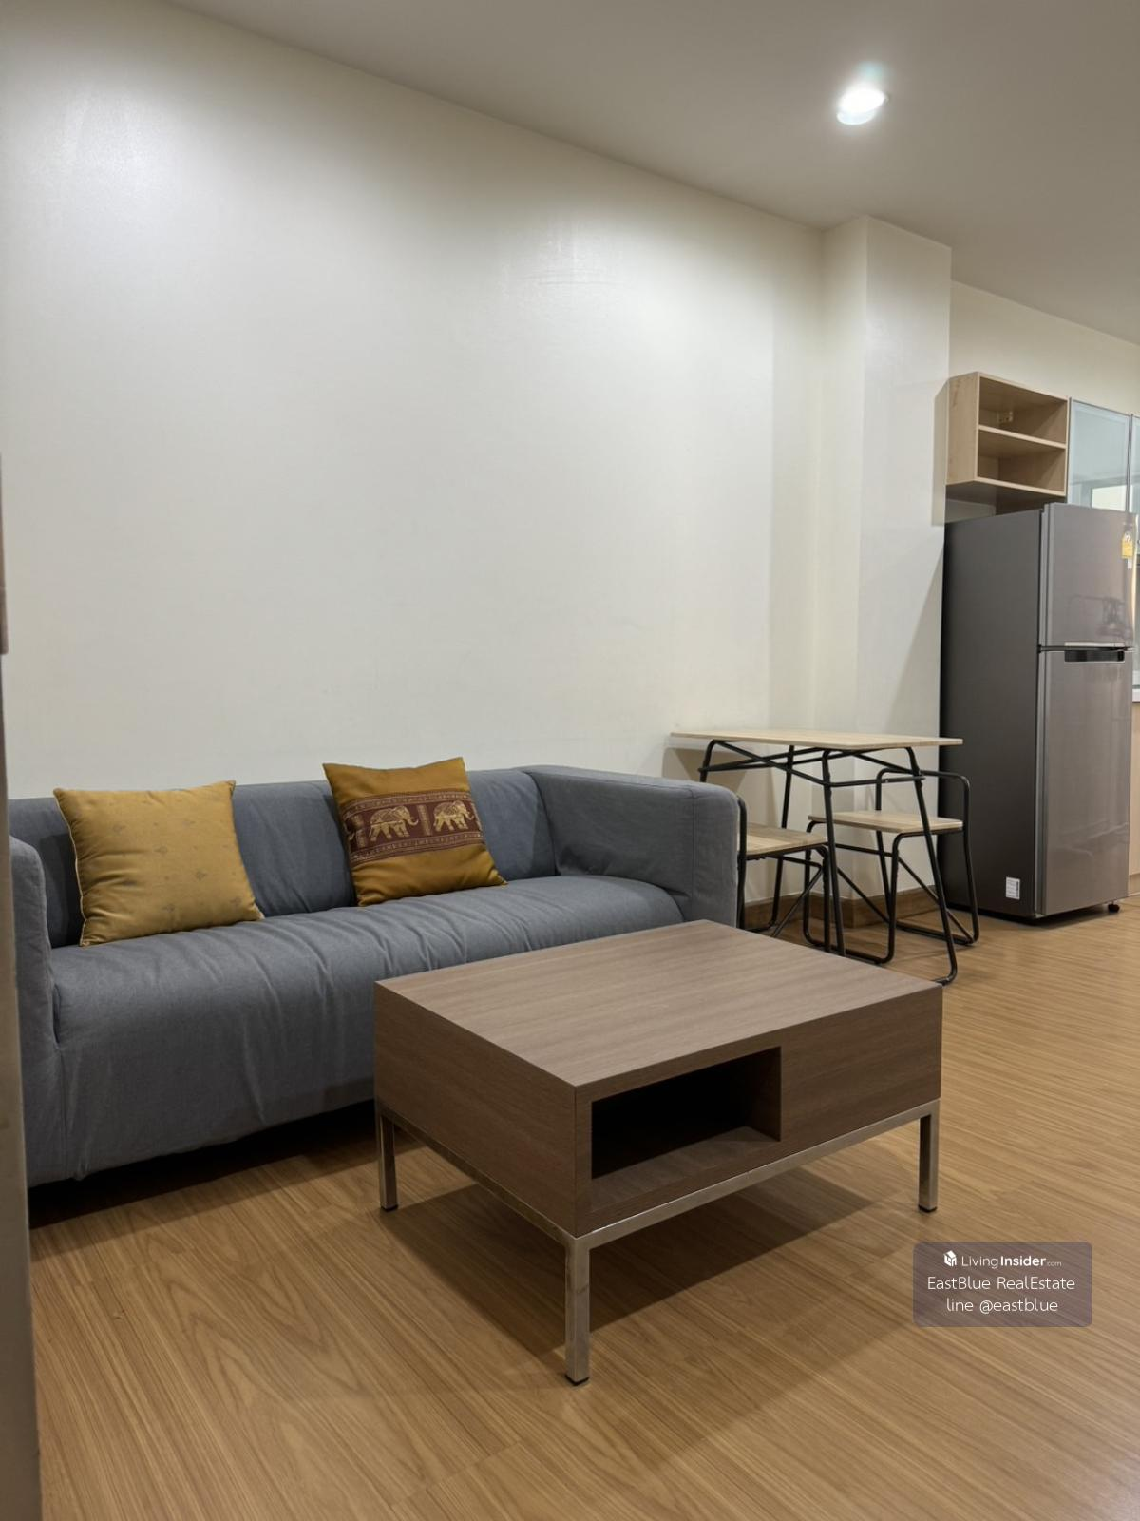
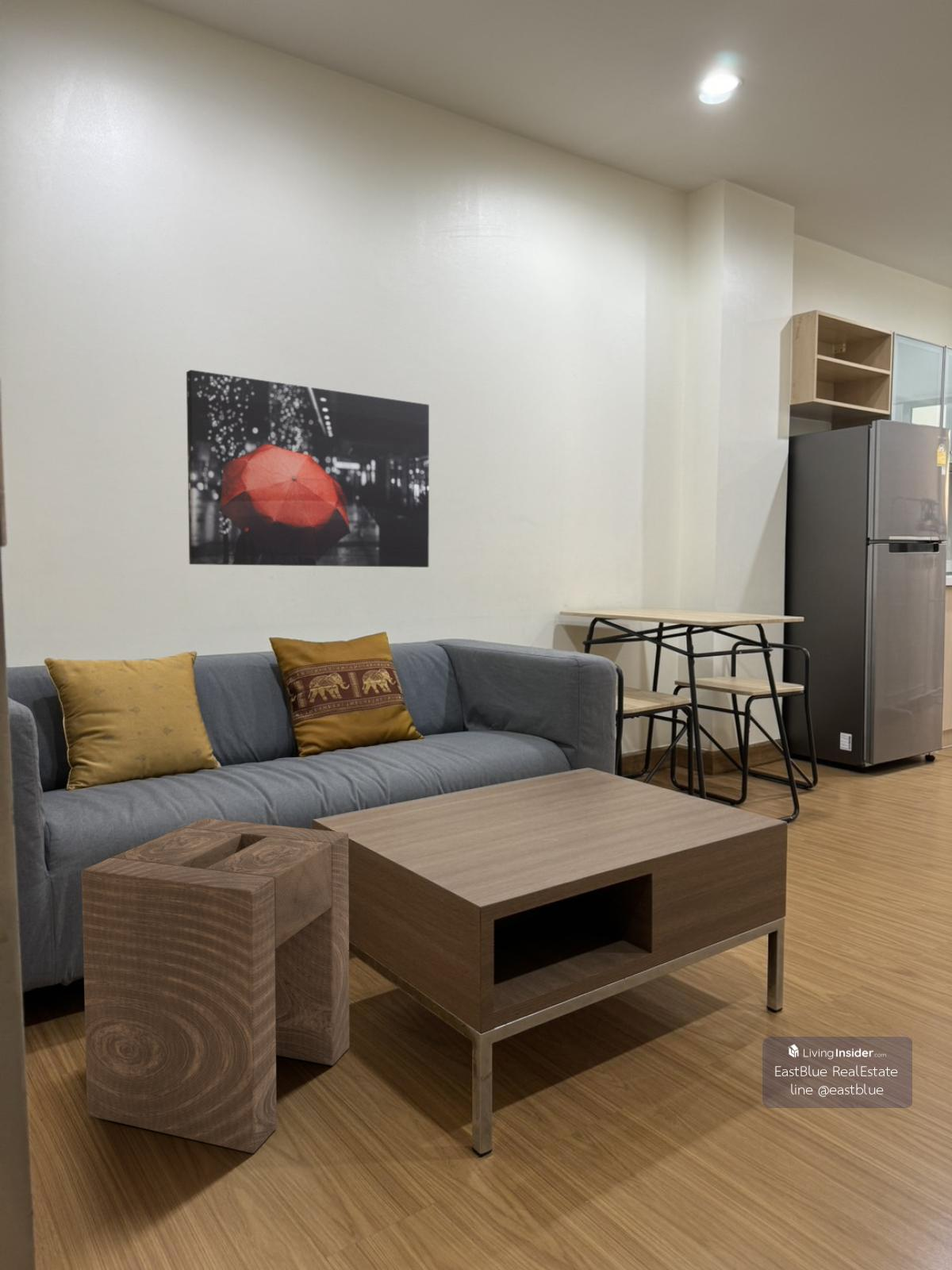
+ wall art (318, 478)
+ stool (225, 965)
